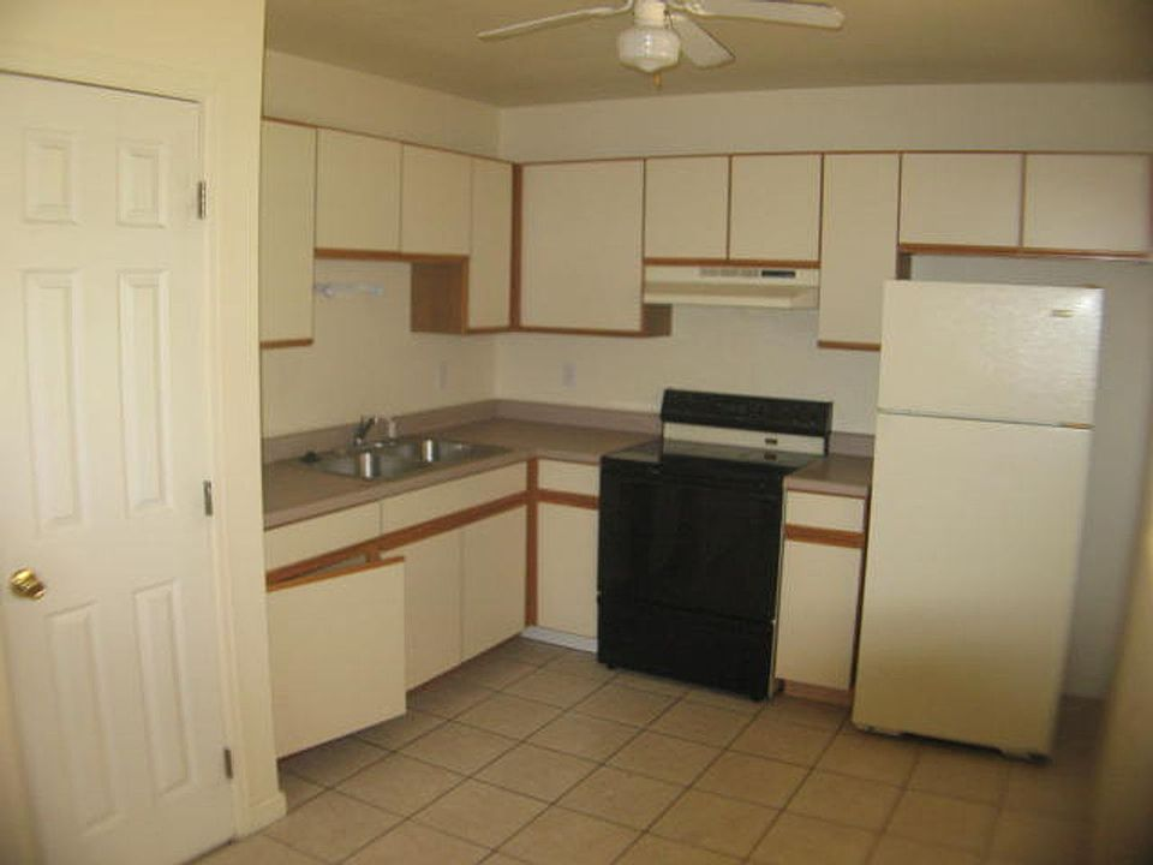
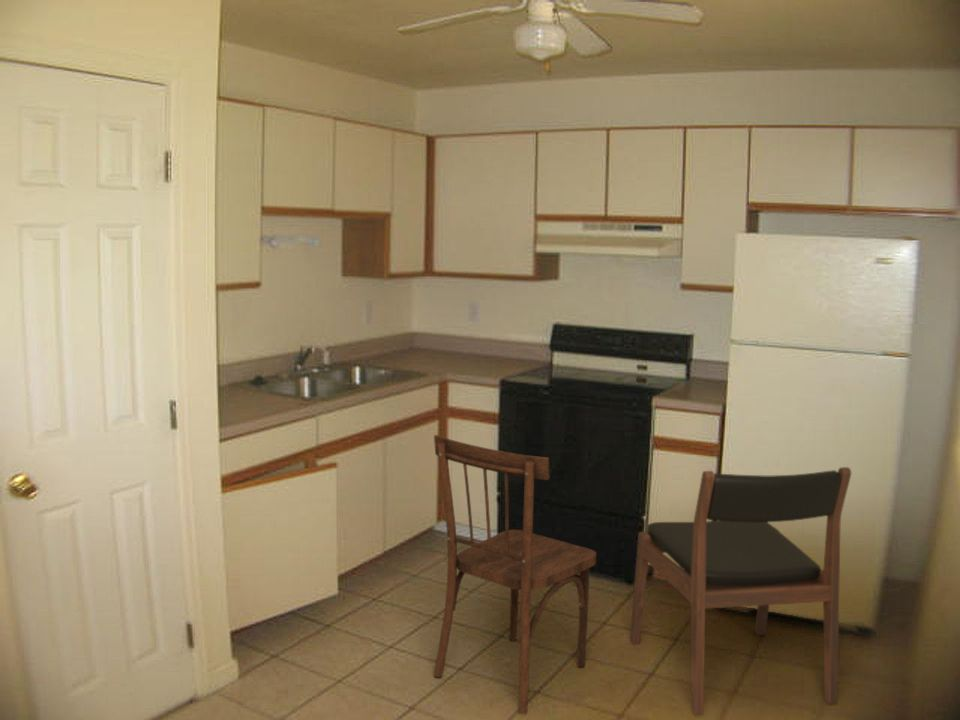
+ dining chair (519, 556)
+ dining chair (734, 562)
